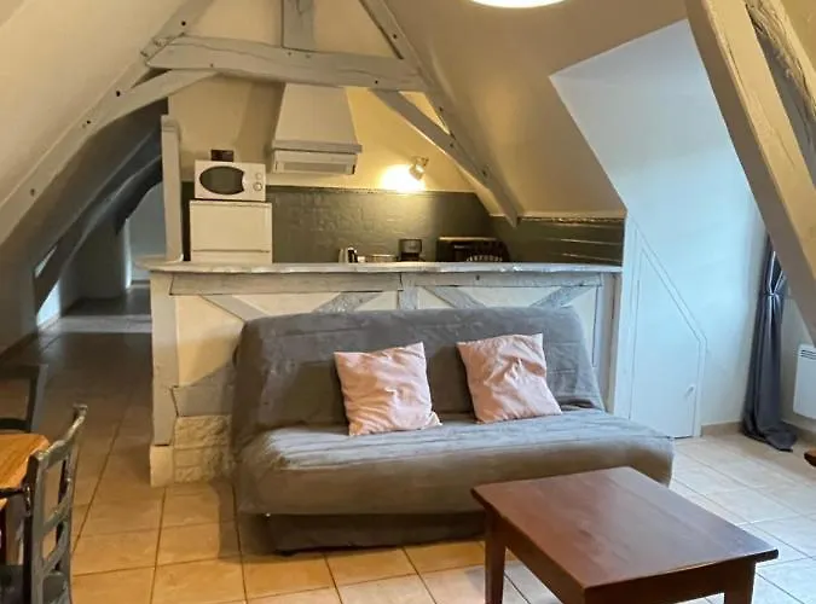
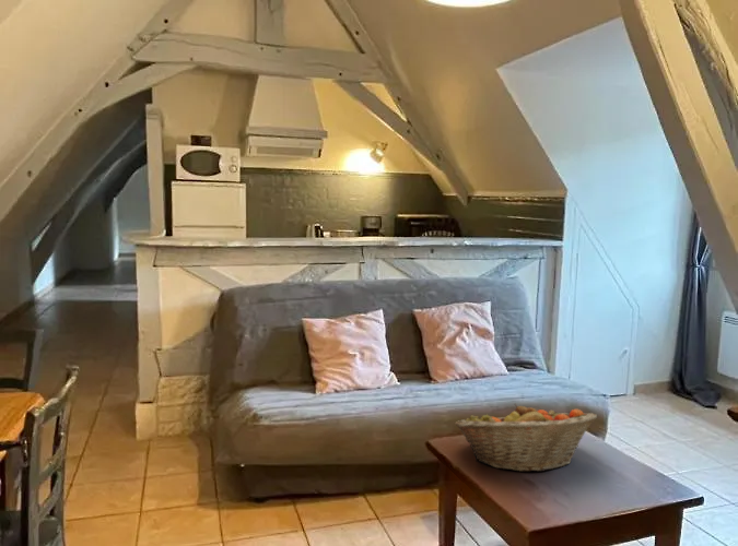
+ fruit basket (524, 430)
